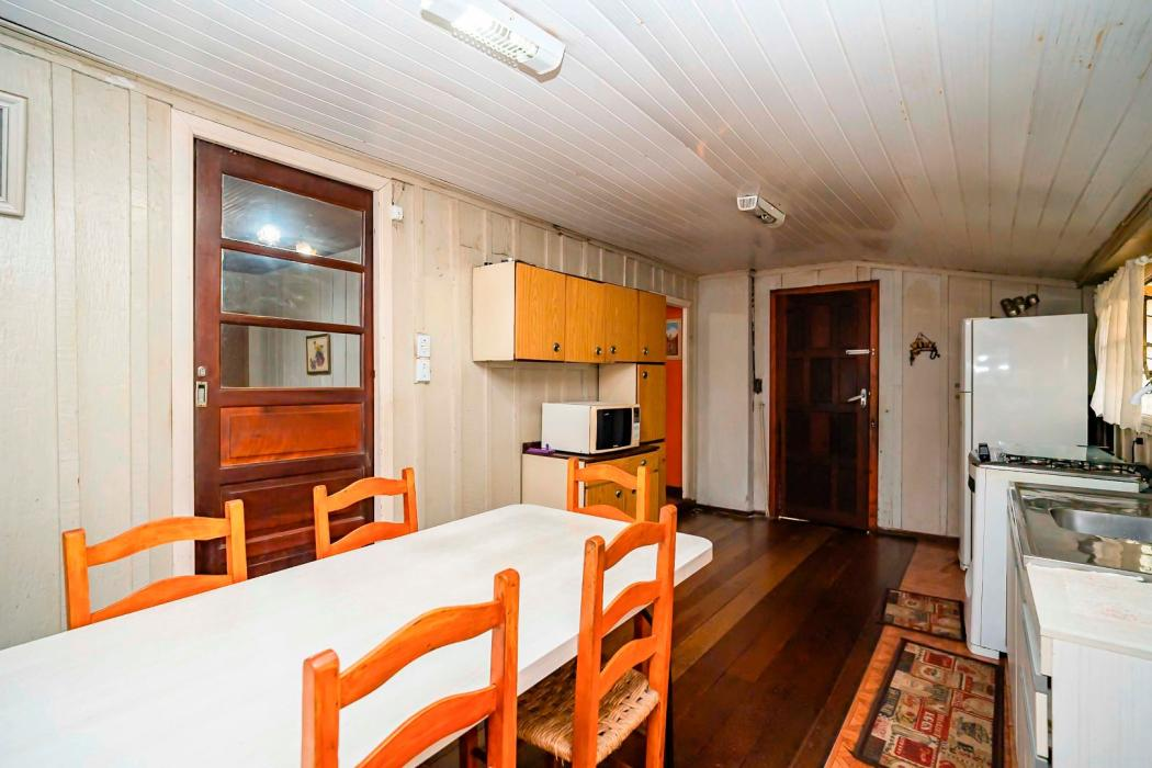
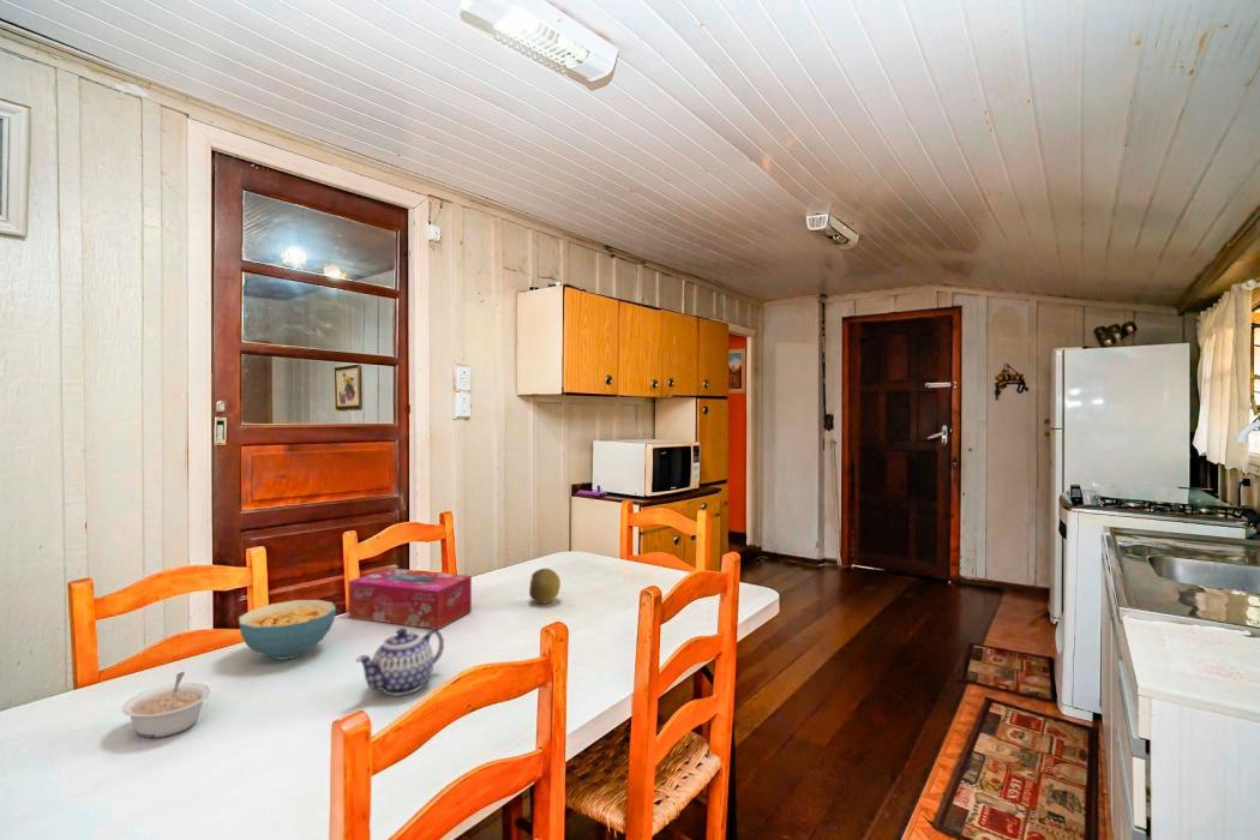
+ tissue box (410, 596)
+ cereal bowl (288, 632)
+ teapot (402, 658)
+ legume (166, 708)
+ fruit (544, 584)
